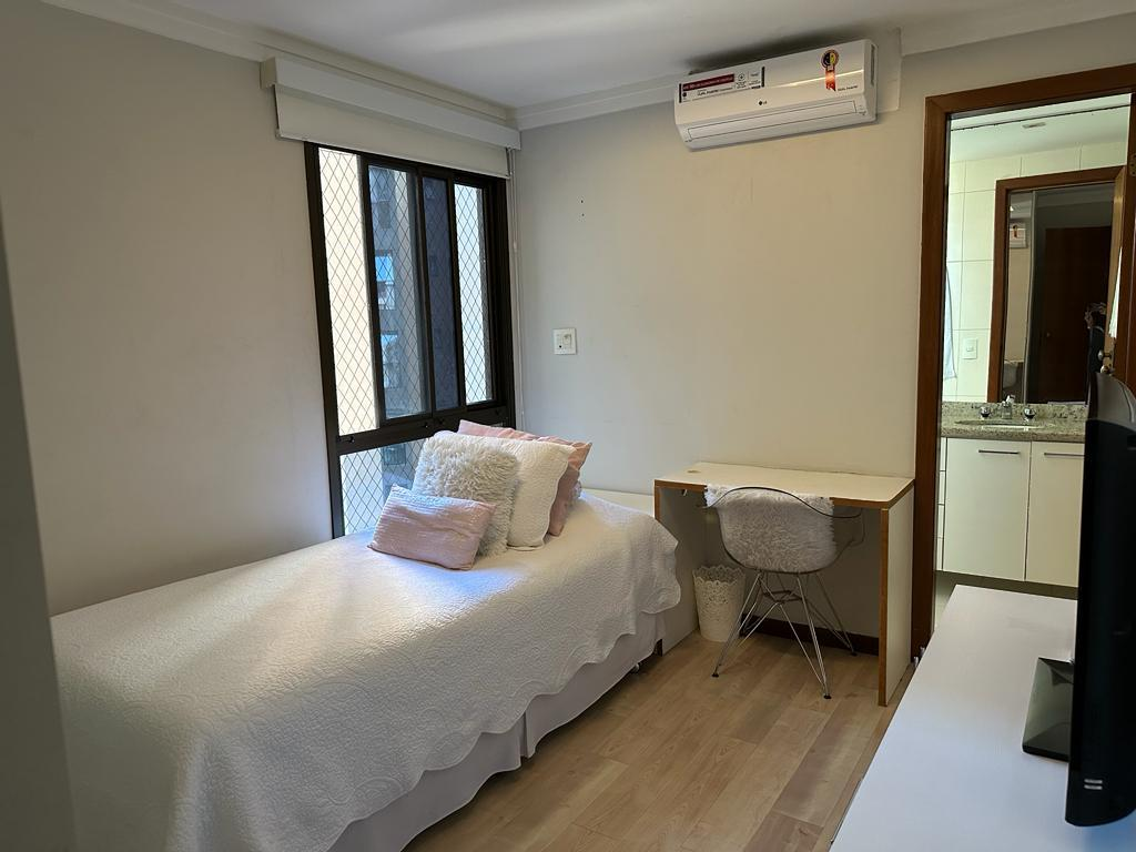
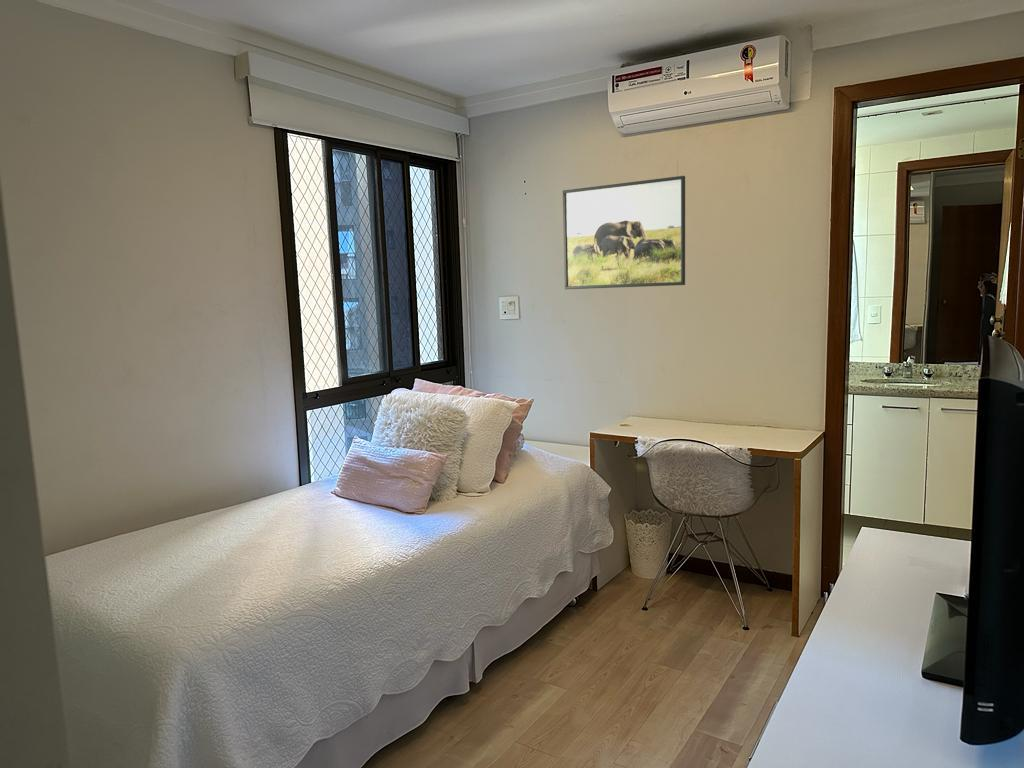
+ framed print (621, 235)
